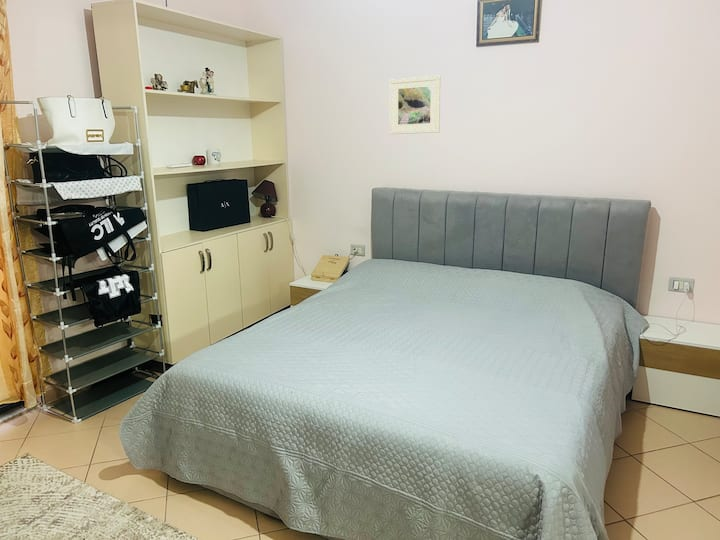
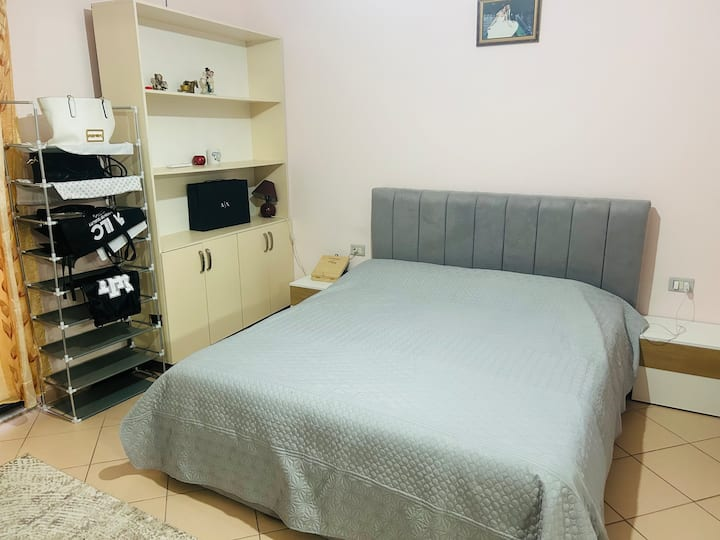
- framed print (414, 105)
